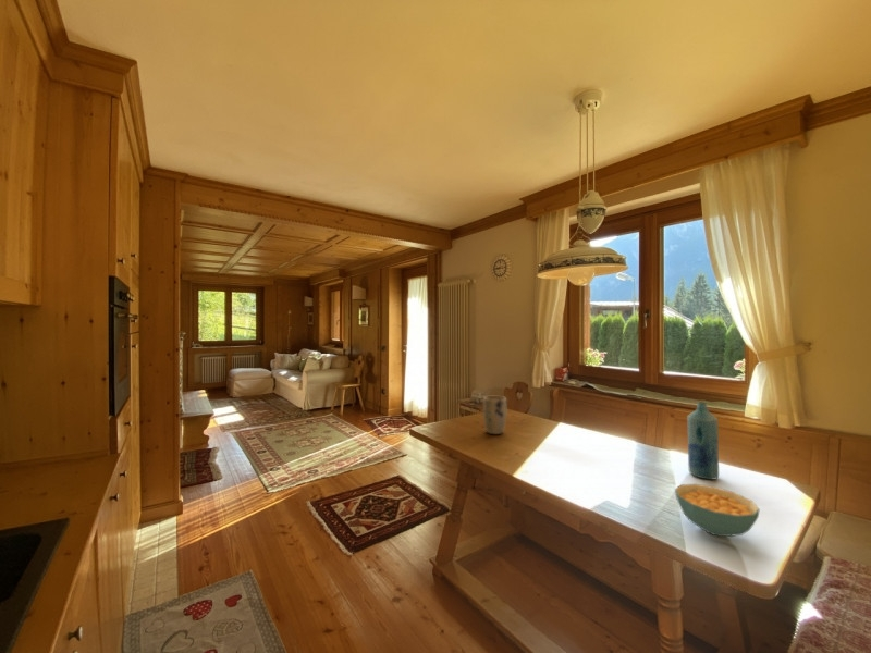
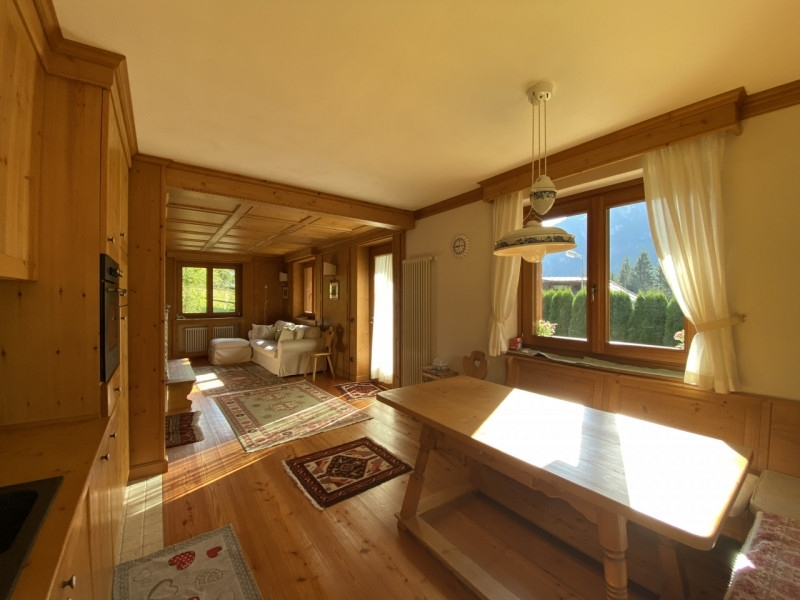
- cereal bowl (714, 514)
- bottle (702, 439)
- plant pot (494, 415)
